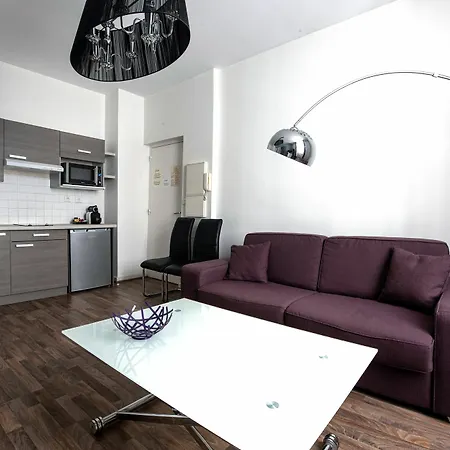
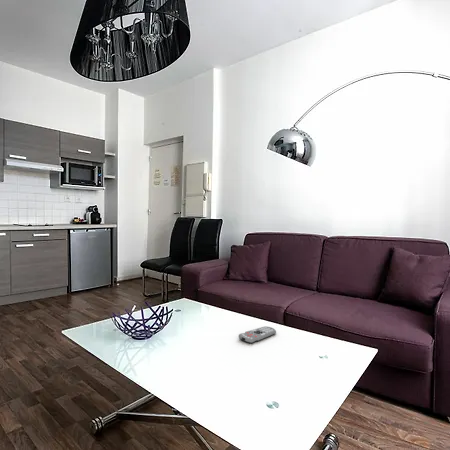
+ remote control (258, 334)
